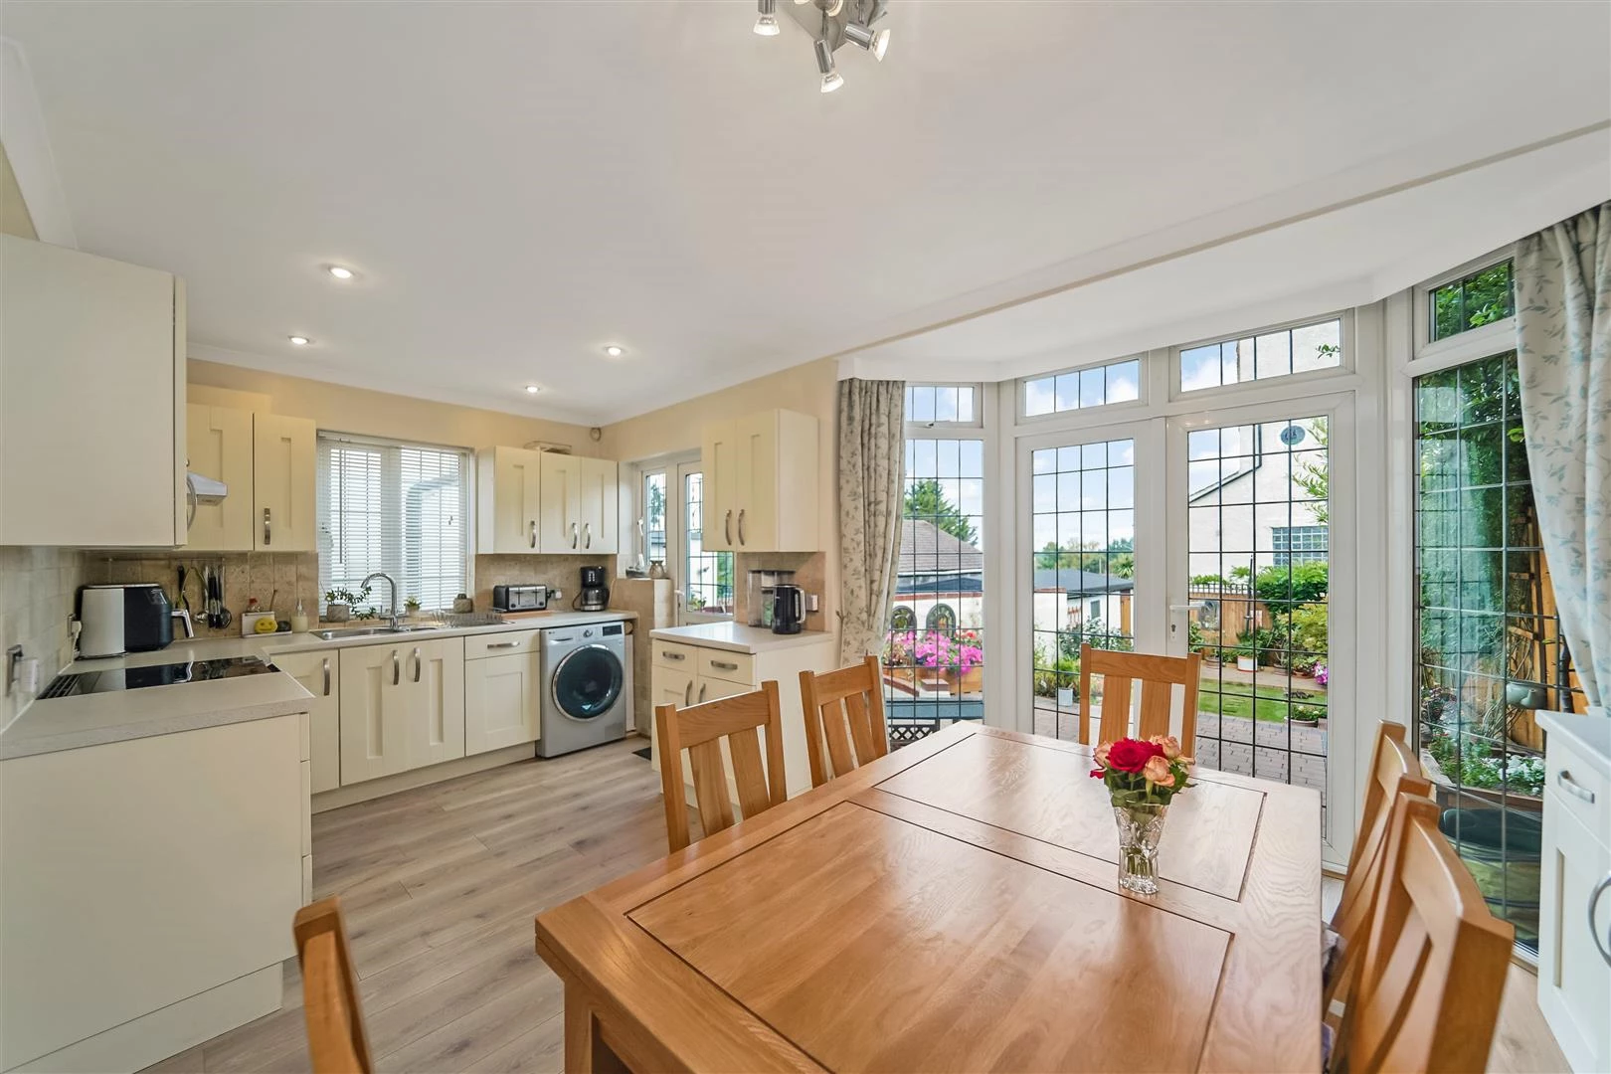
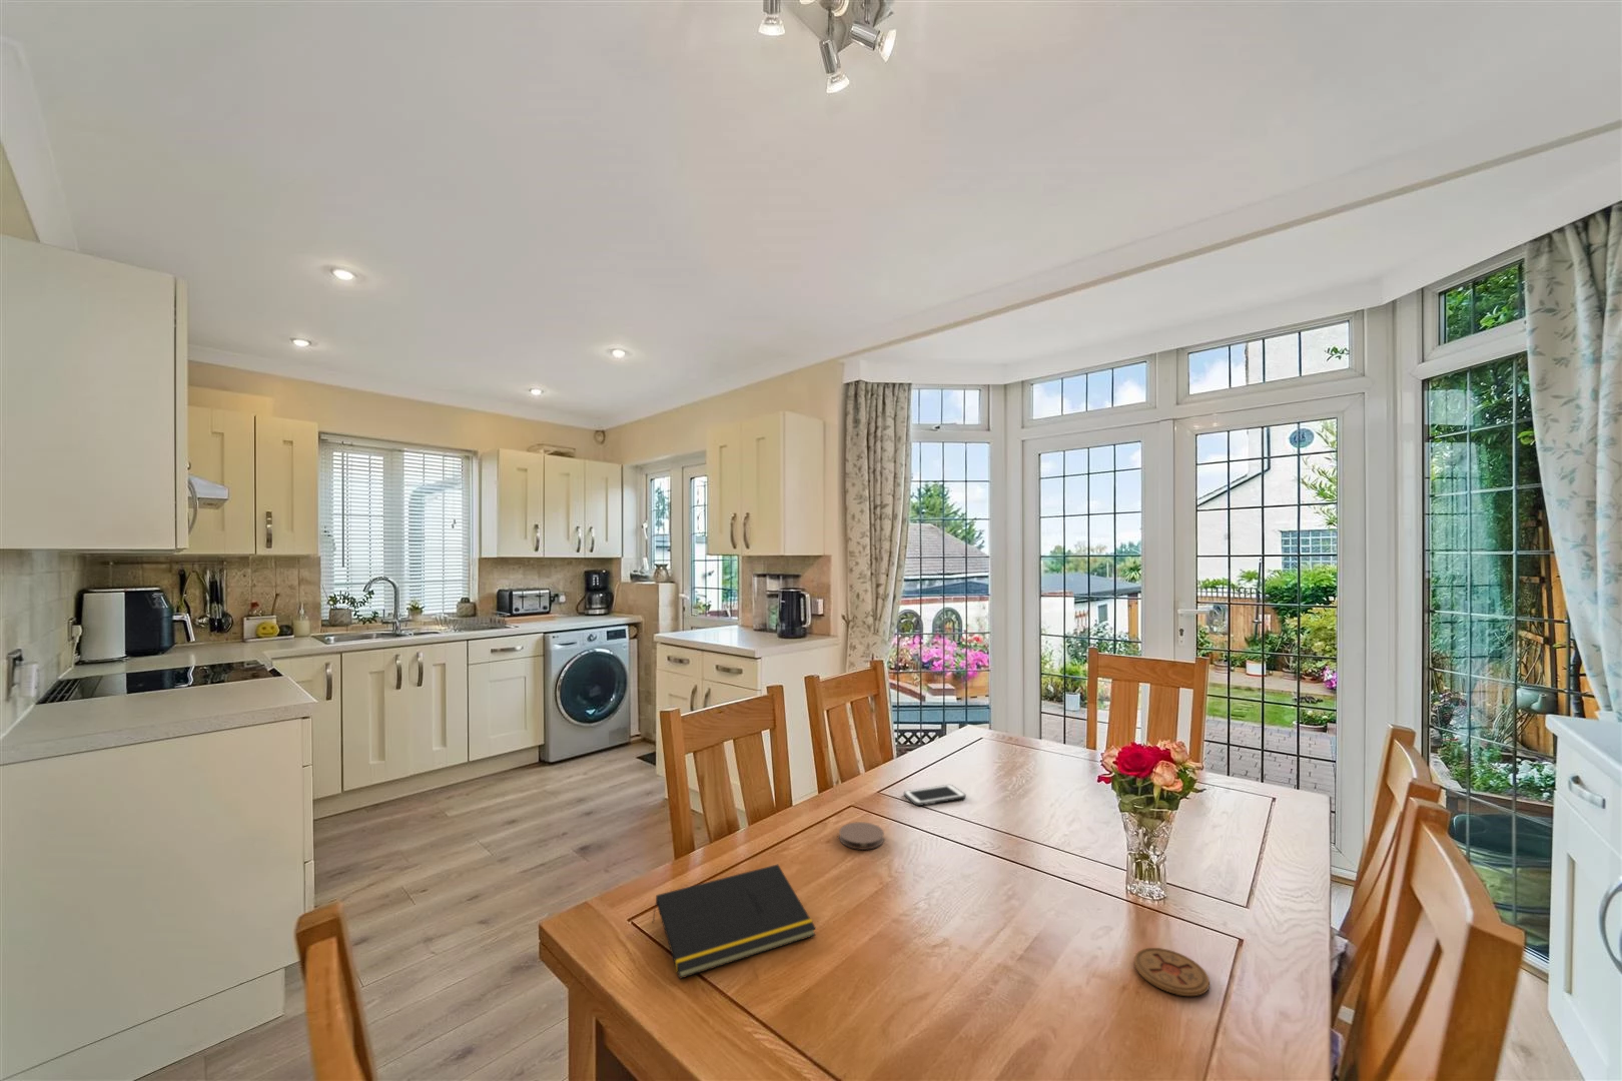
+ coaster (860, 835)
+ coaster (1171, 970)
+ notepad (734, 913)
+ cell phone (934, 795)
